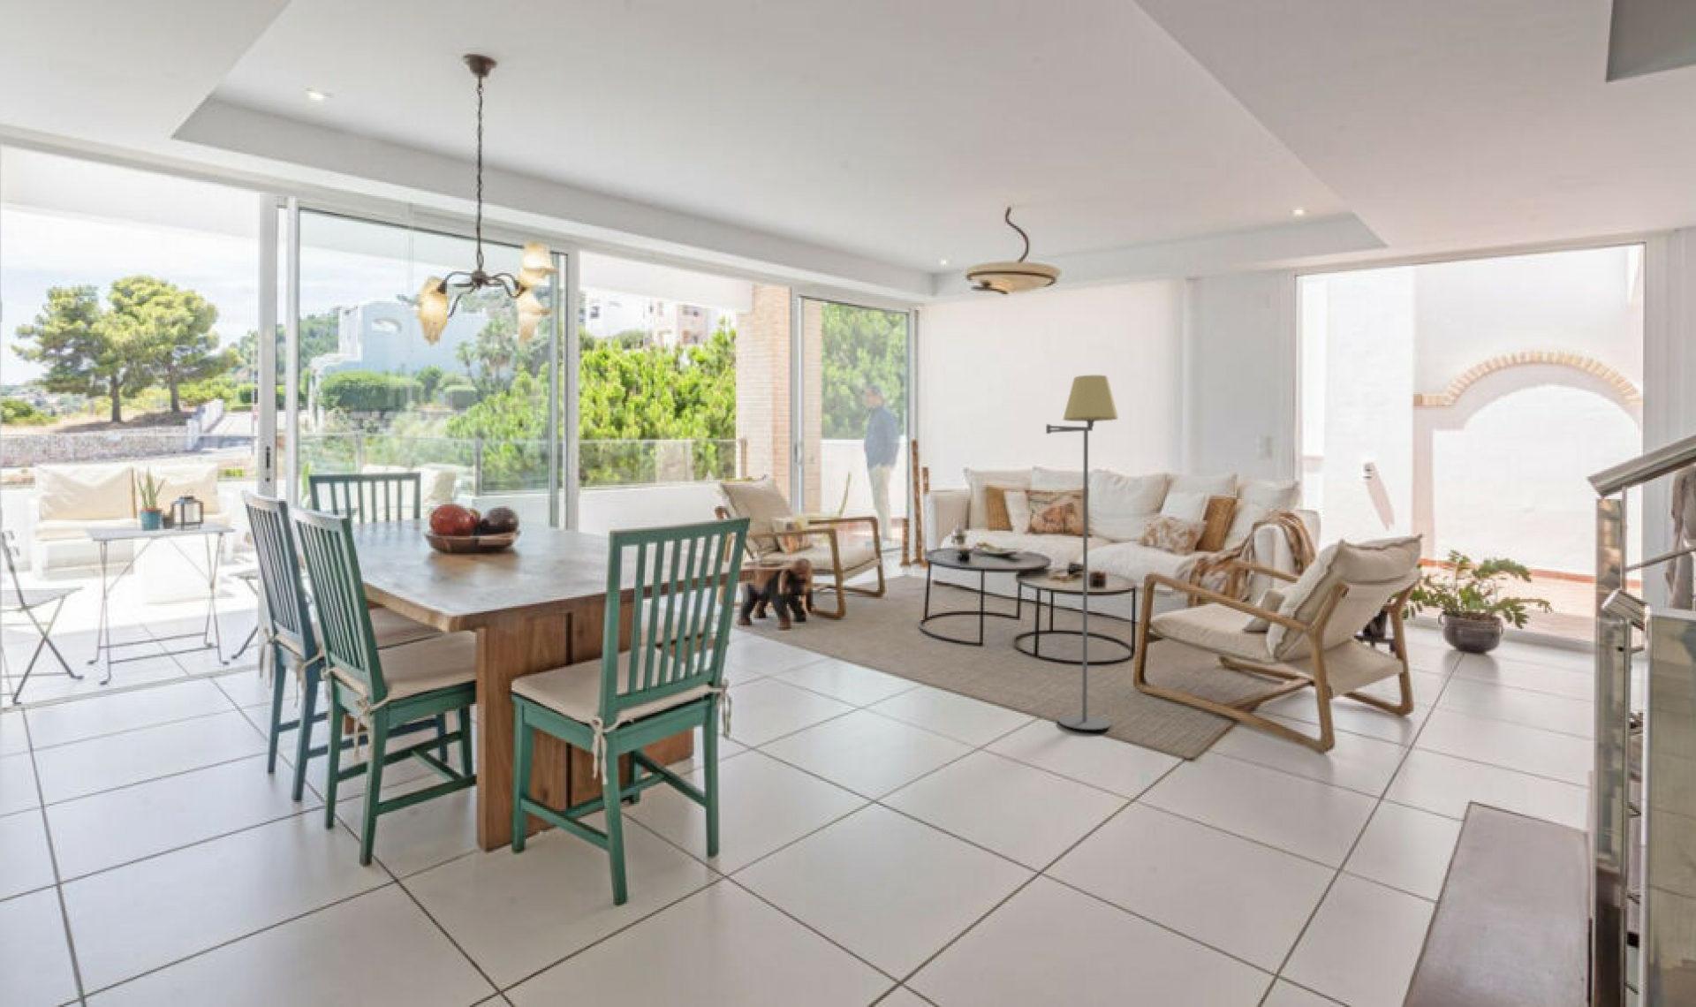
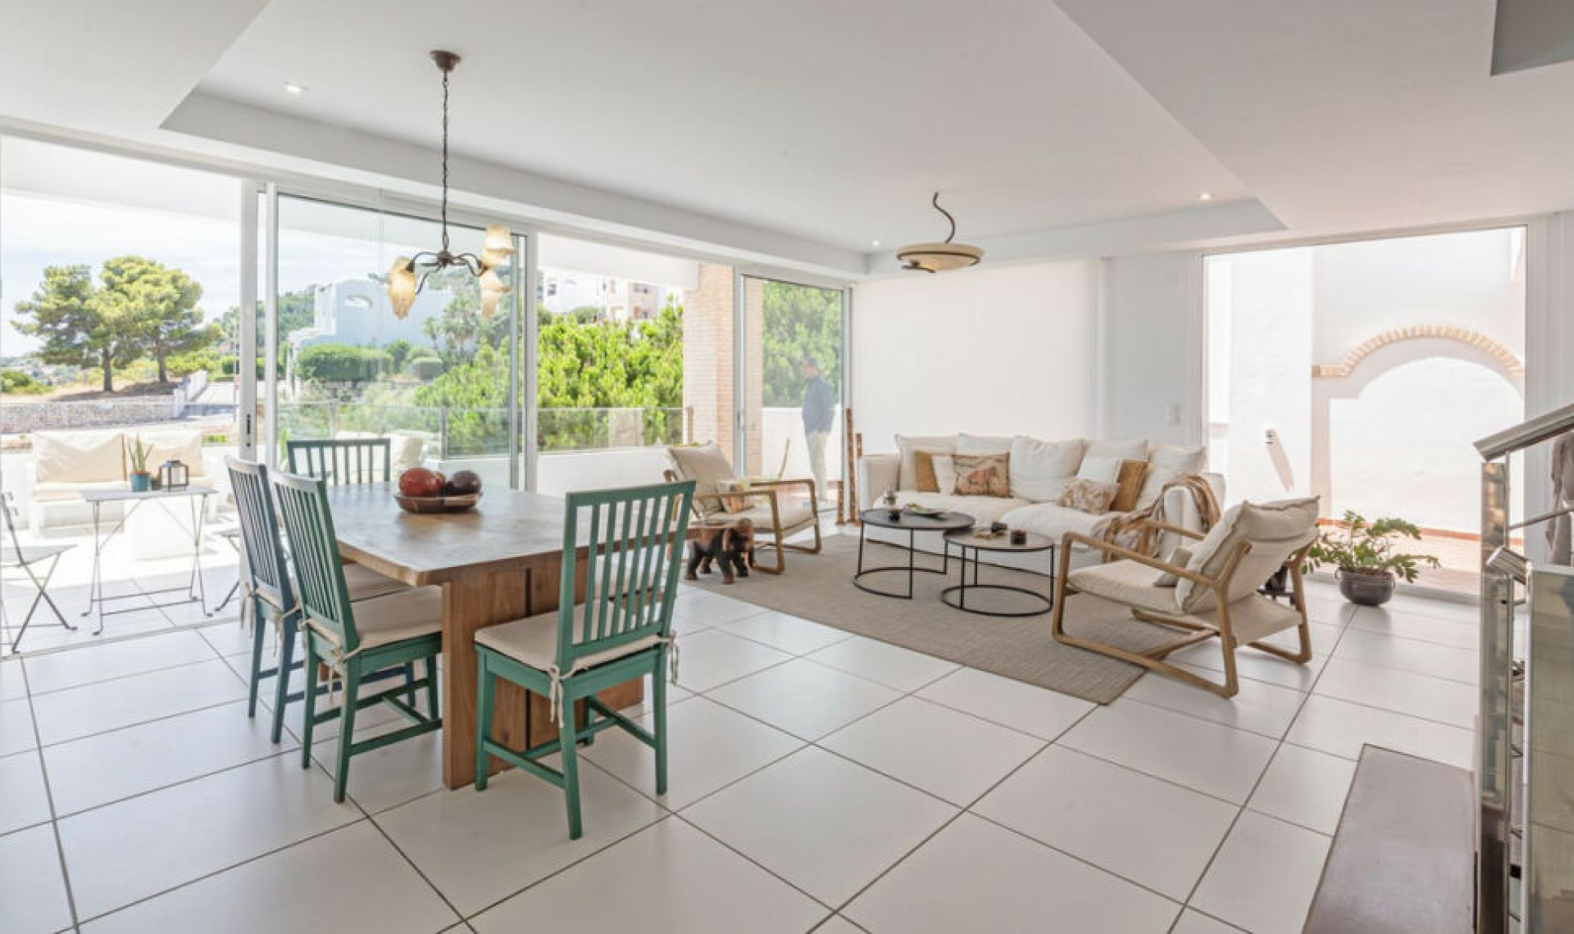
- floor lamp (1085, 545)
